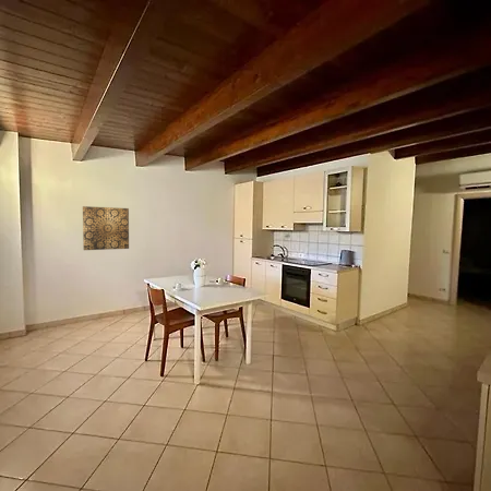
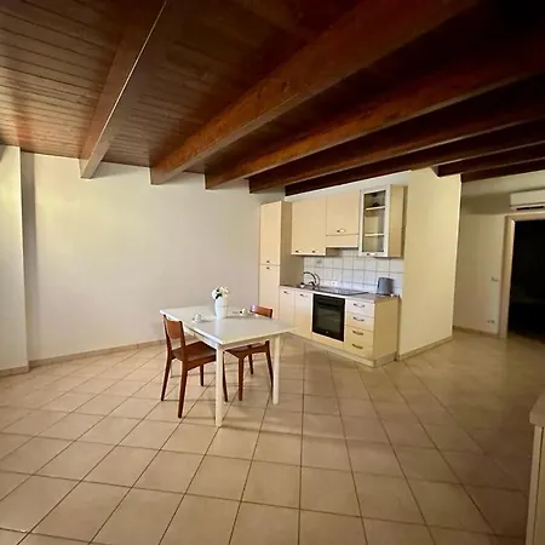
- wall art (106, 228)
